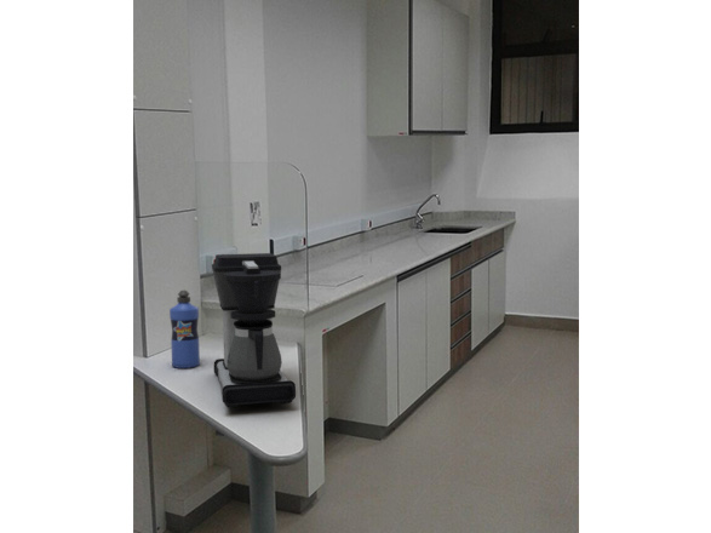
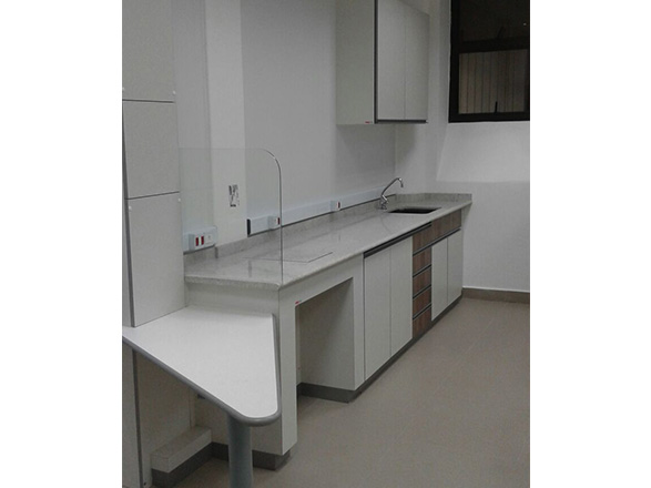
- coffee maker (251, 325)
- water bottle (184, 327)
